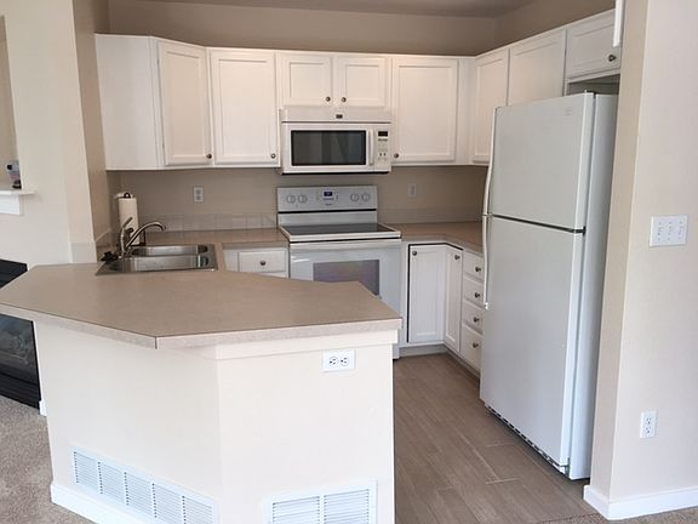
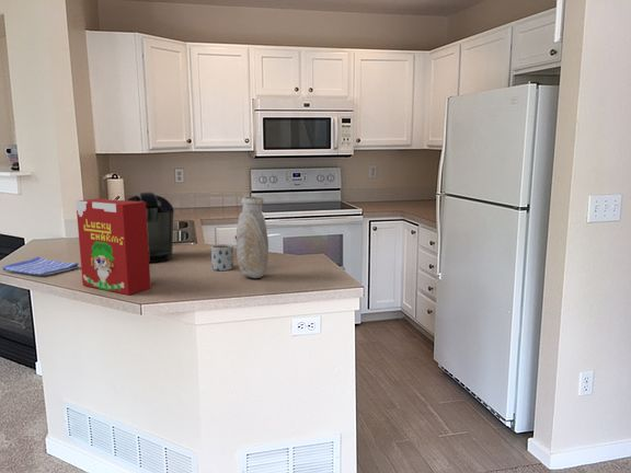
+ cereal box (112, 244)
+ mug (225, 256)
+ coffee maker (147, 226)
+ vase (252, 238)
+ dish towel (41, 266)
